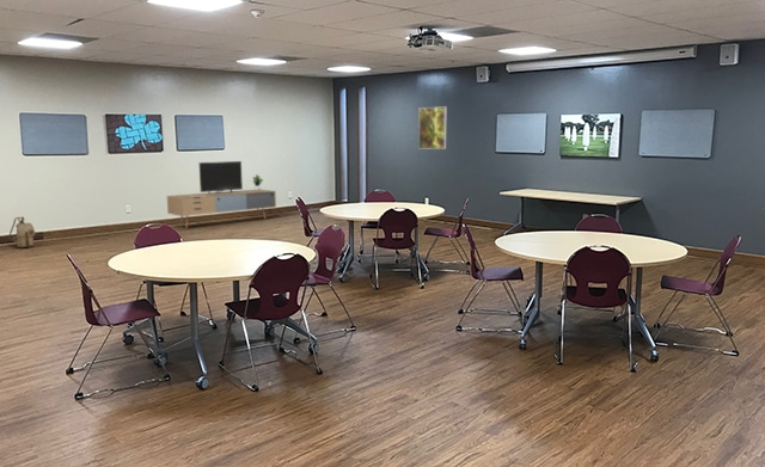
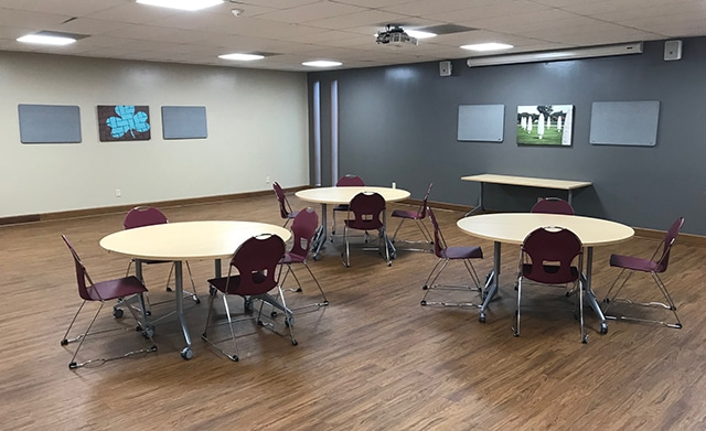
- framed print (432, 128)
- backpack (23, 231)
- media console (222, 192)
